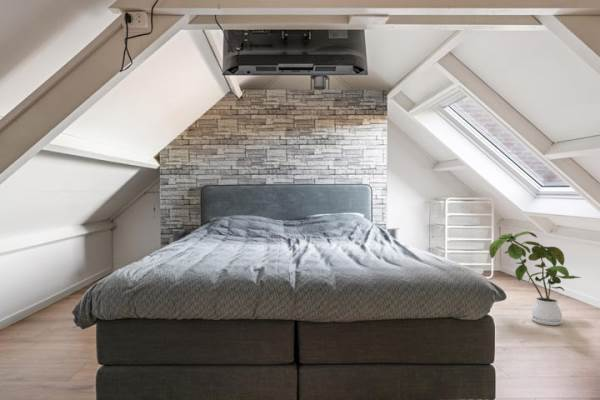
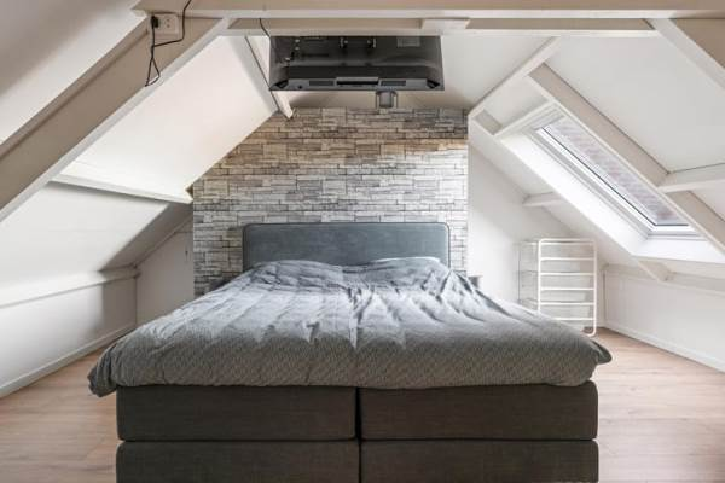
- house plant (530, 276)
